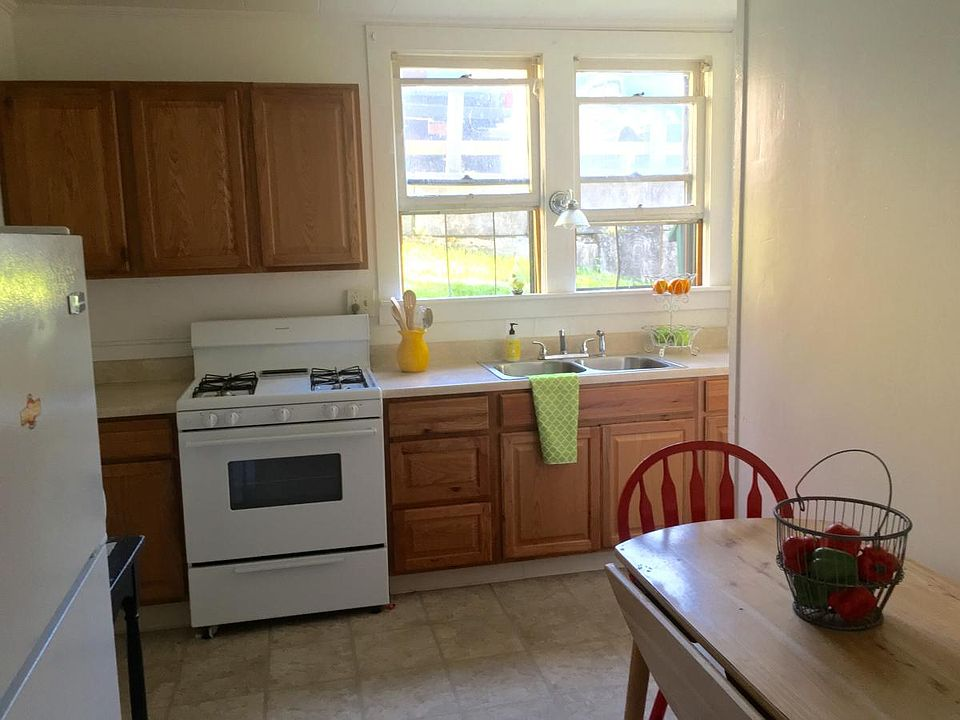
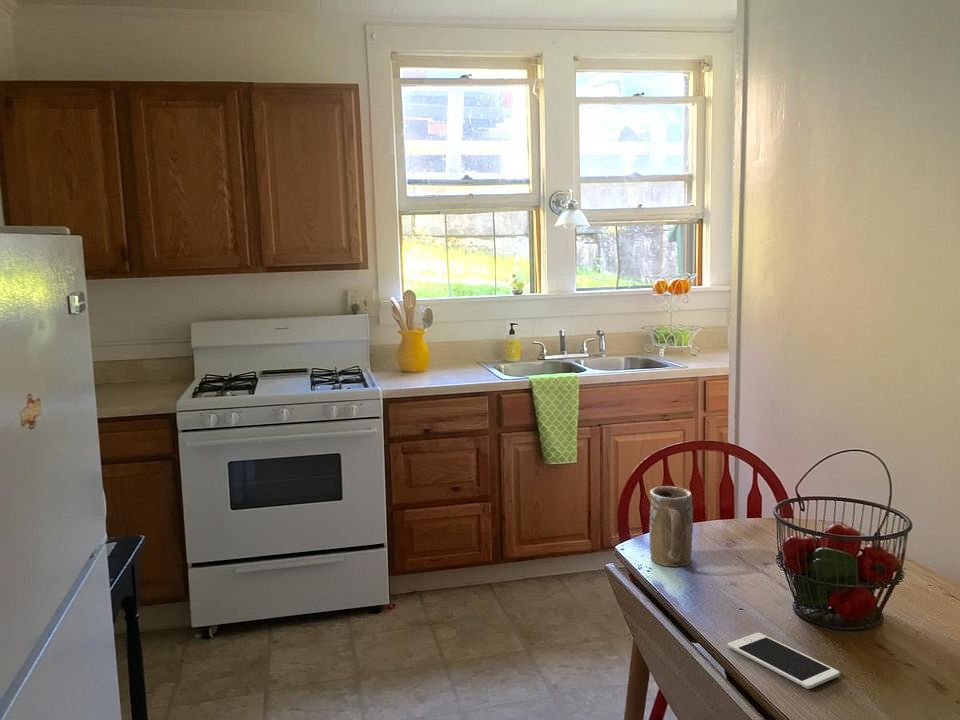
+ cell phone (781, 658)
+ mug (675, 528)
